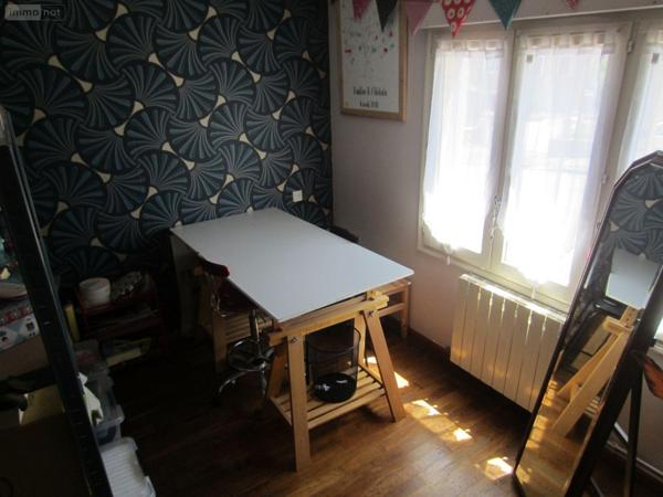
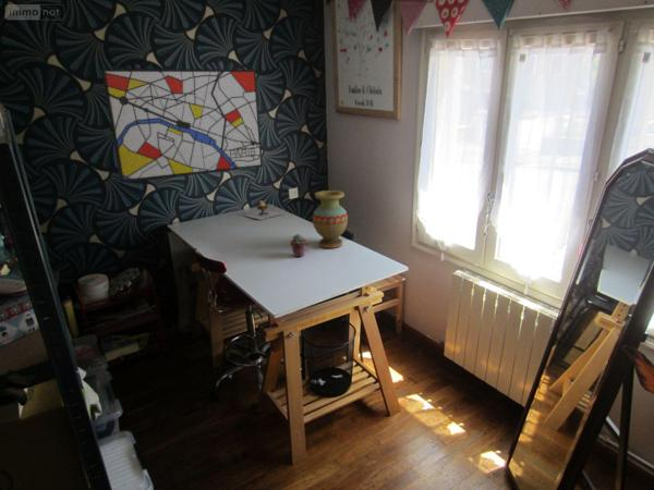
+ potted succulent (299, 244)
+ vase (329, 219)
+ wall art (191, 123)
+ candle (262, 207)
